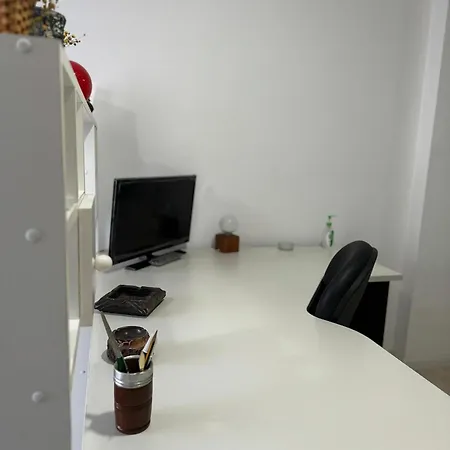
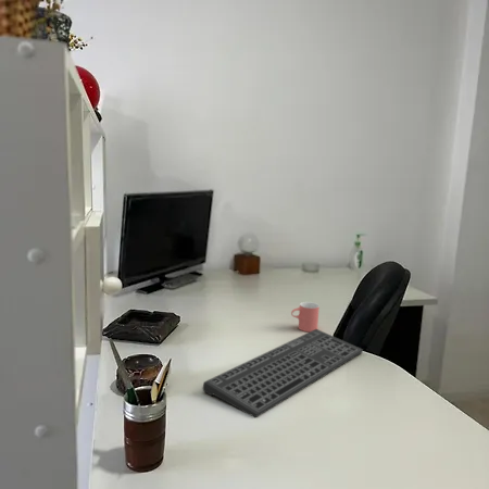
+ keyboard (290, 365)
+ cup (304, 316)
